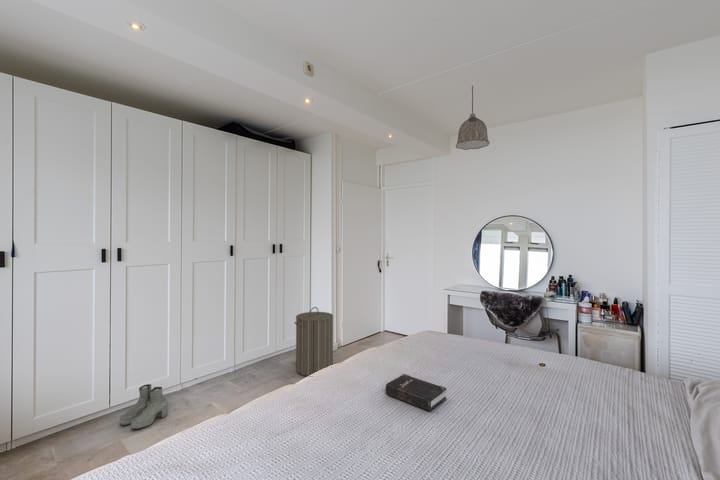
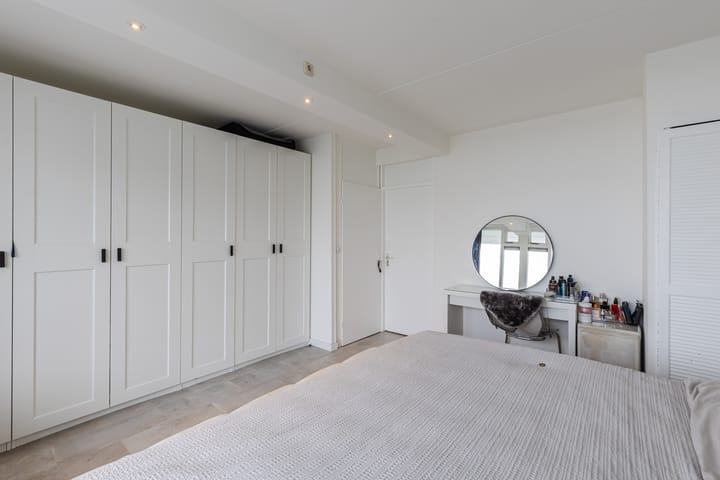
- boots (144, 404)
- laundry hamper (314, 338)
- pendant lamp (472, 115)
- hardback book (415, 391)
